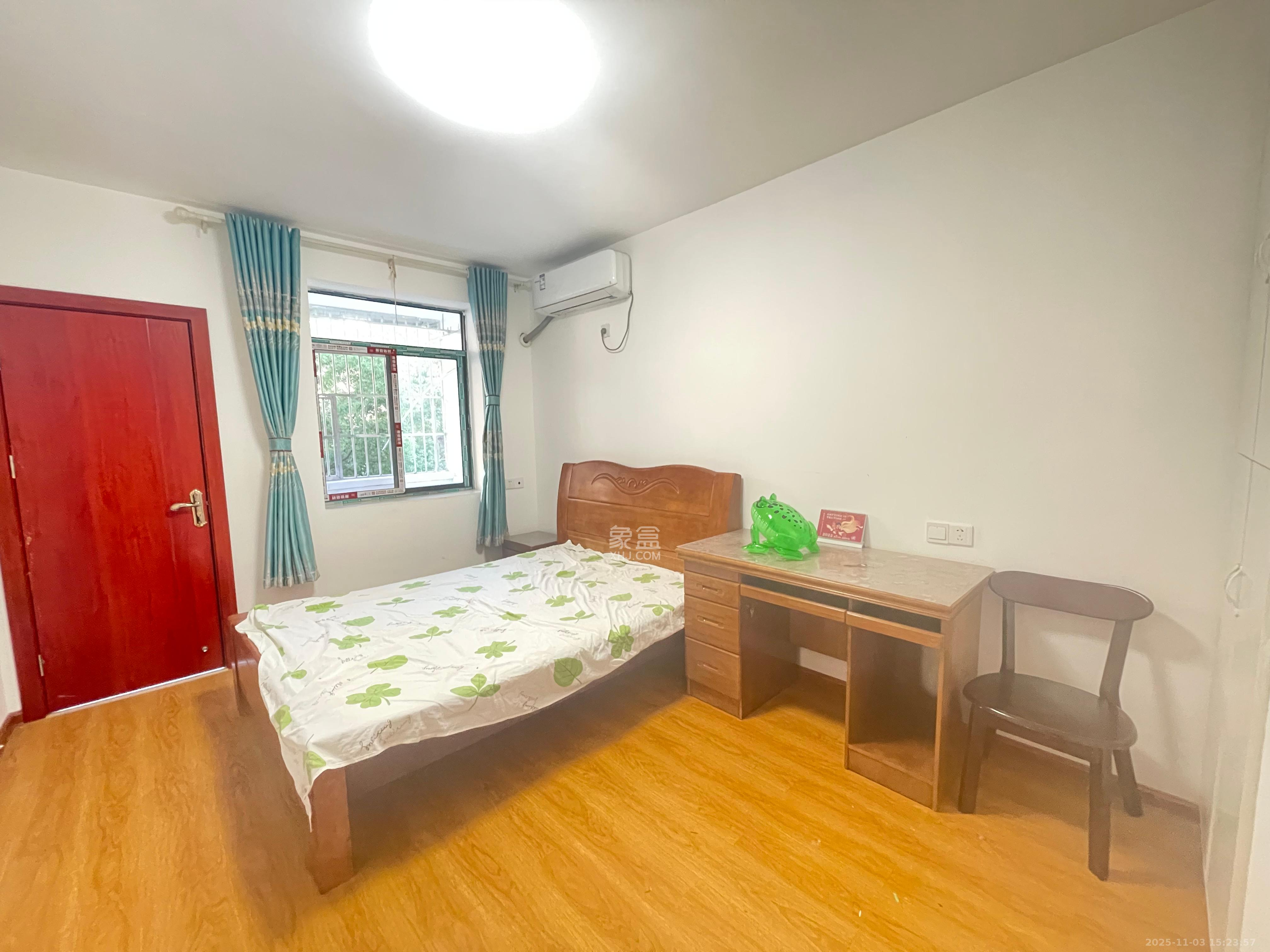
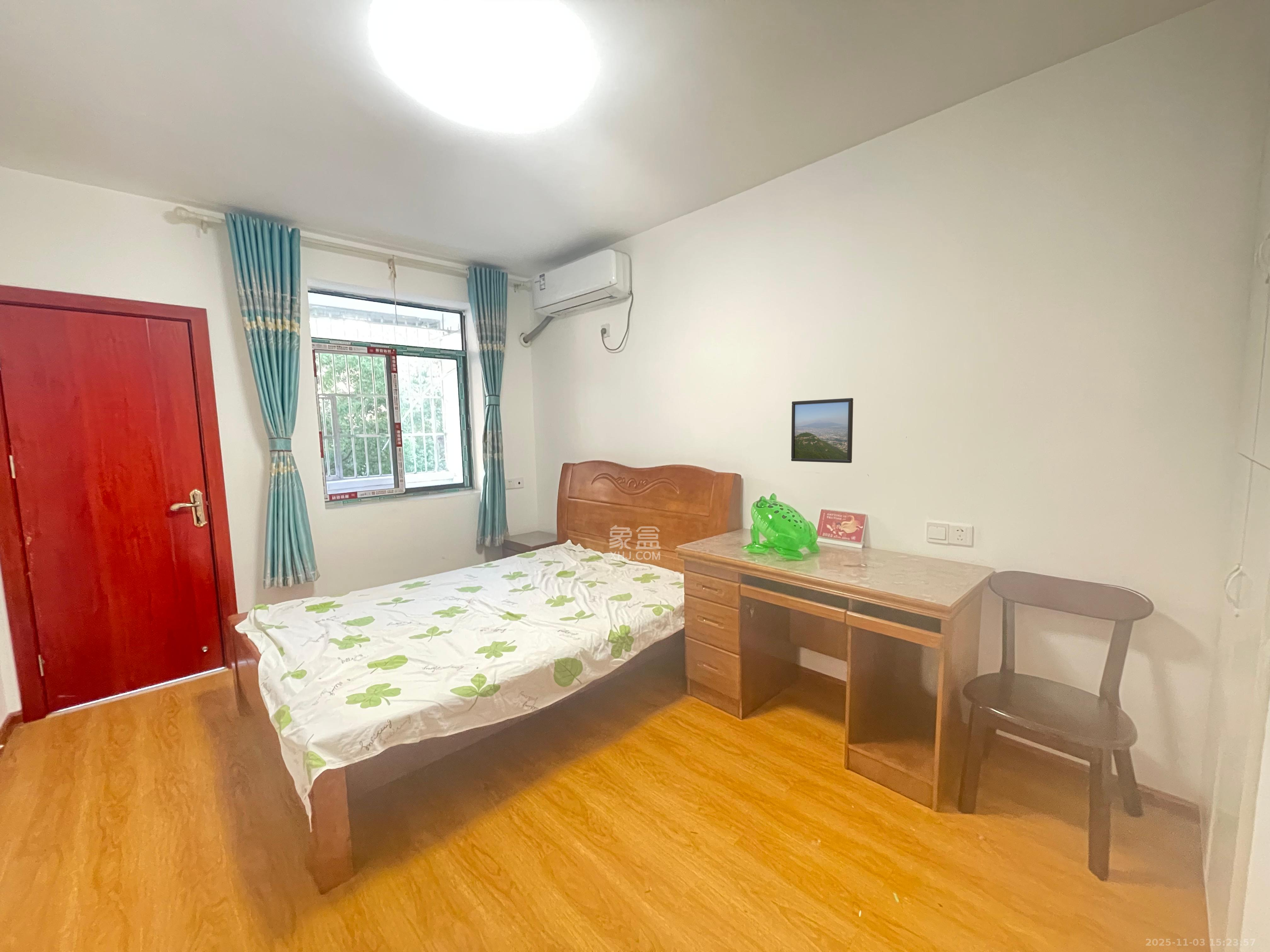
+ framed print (821, 431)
